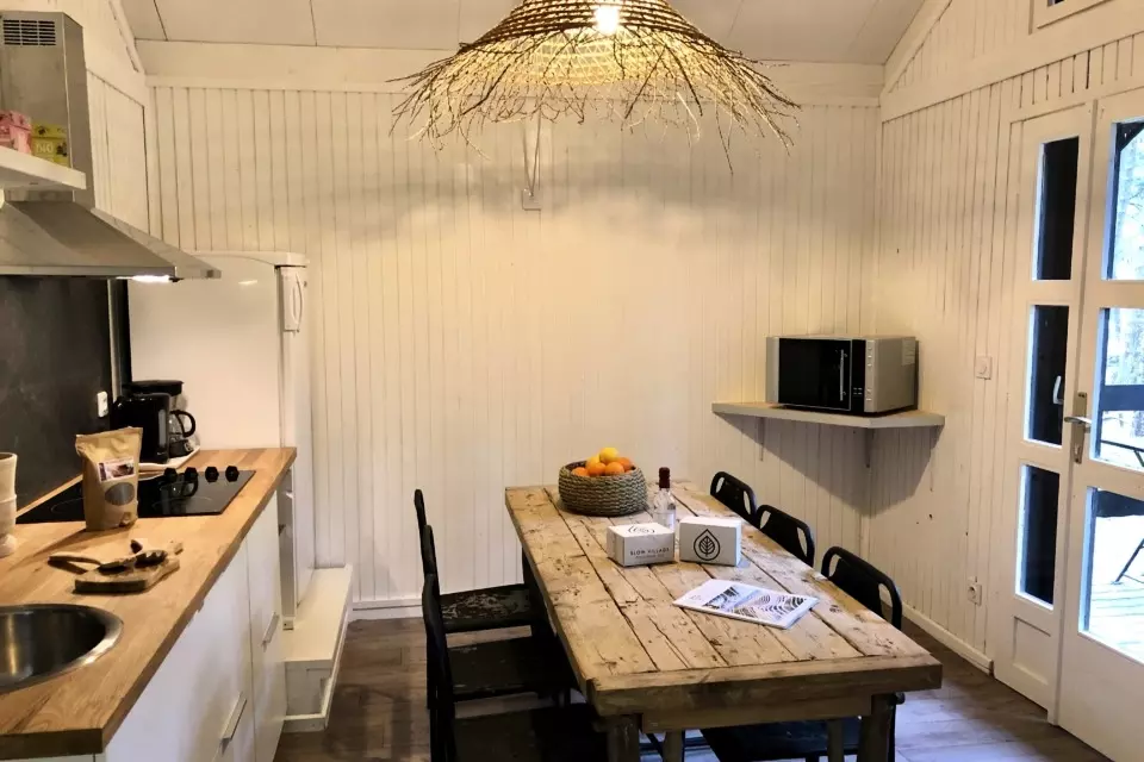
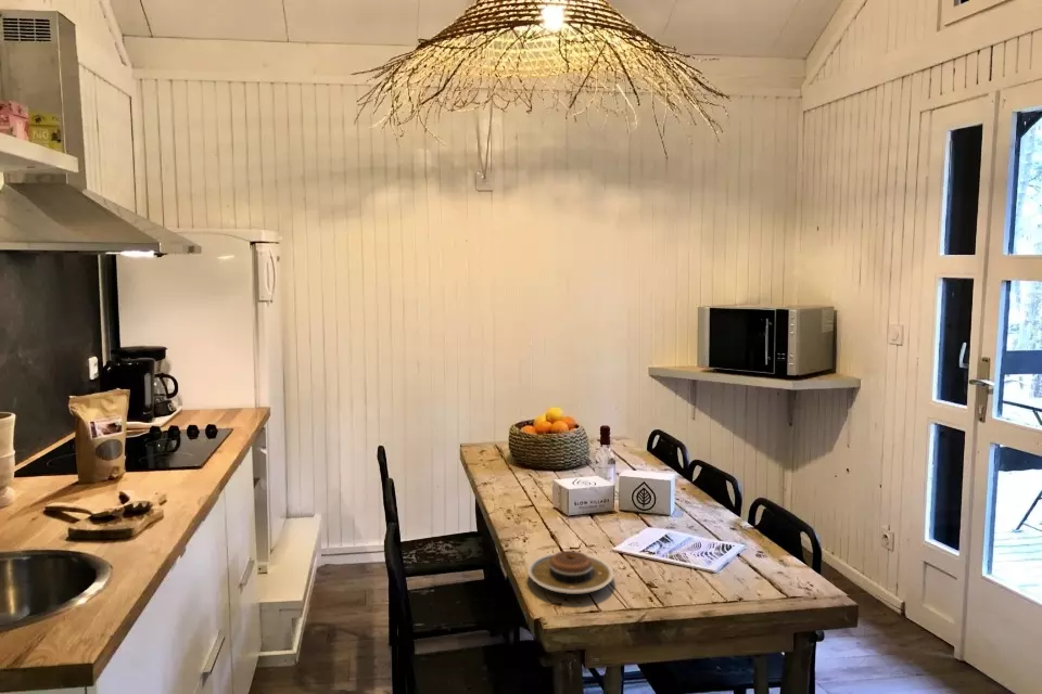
+ plate (570, 568)
